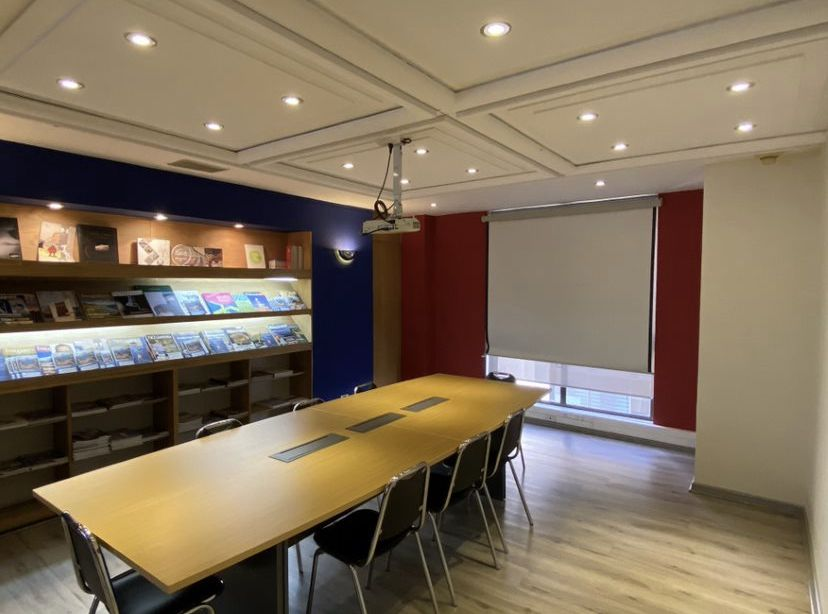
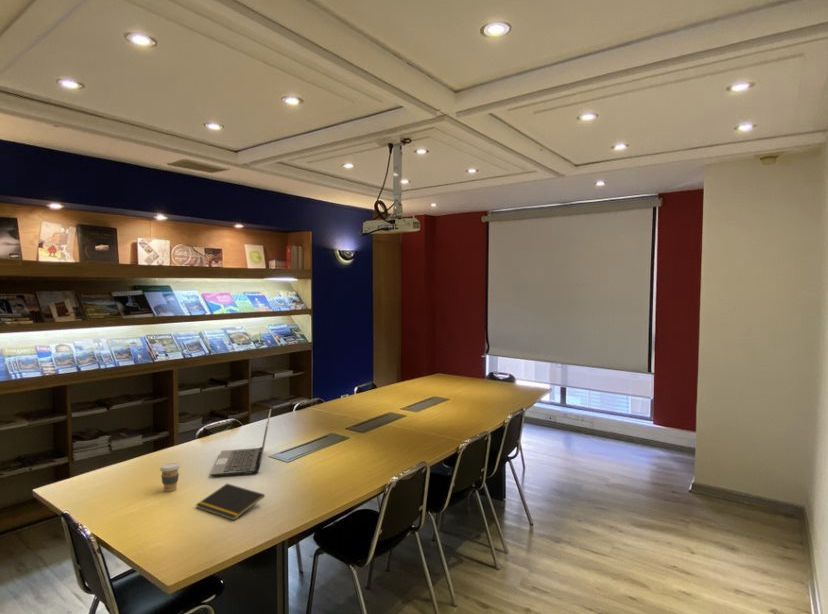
+ coffee cup (170, 477)
+ laptop computer (243, 449)
+ notepad (230, 500)
